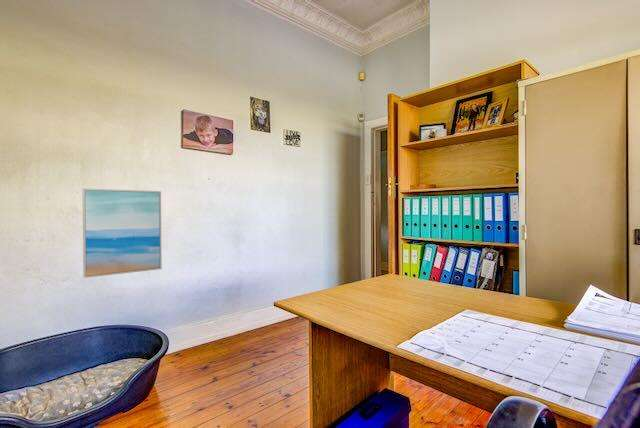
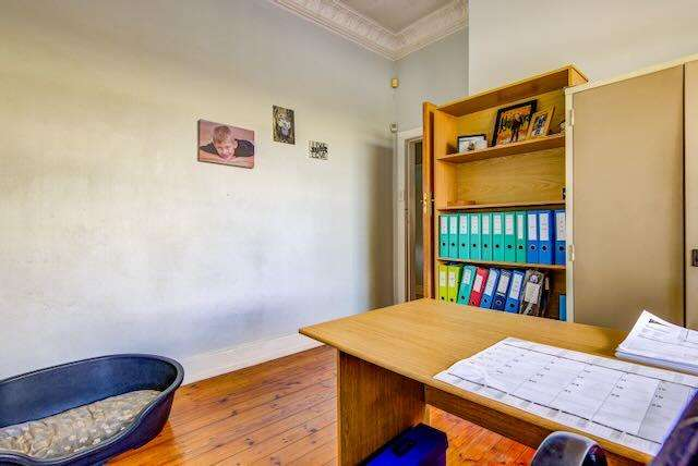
- wall art (124, 231)
